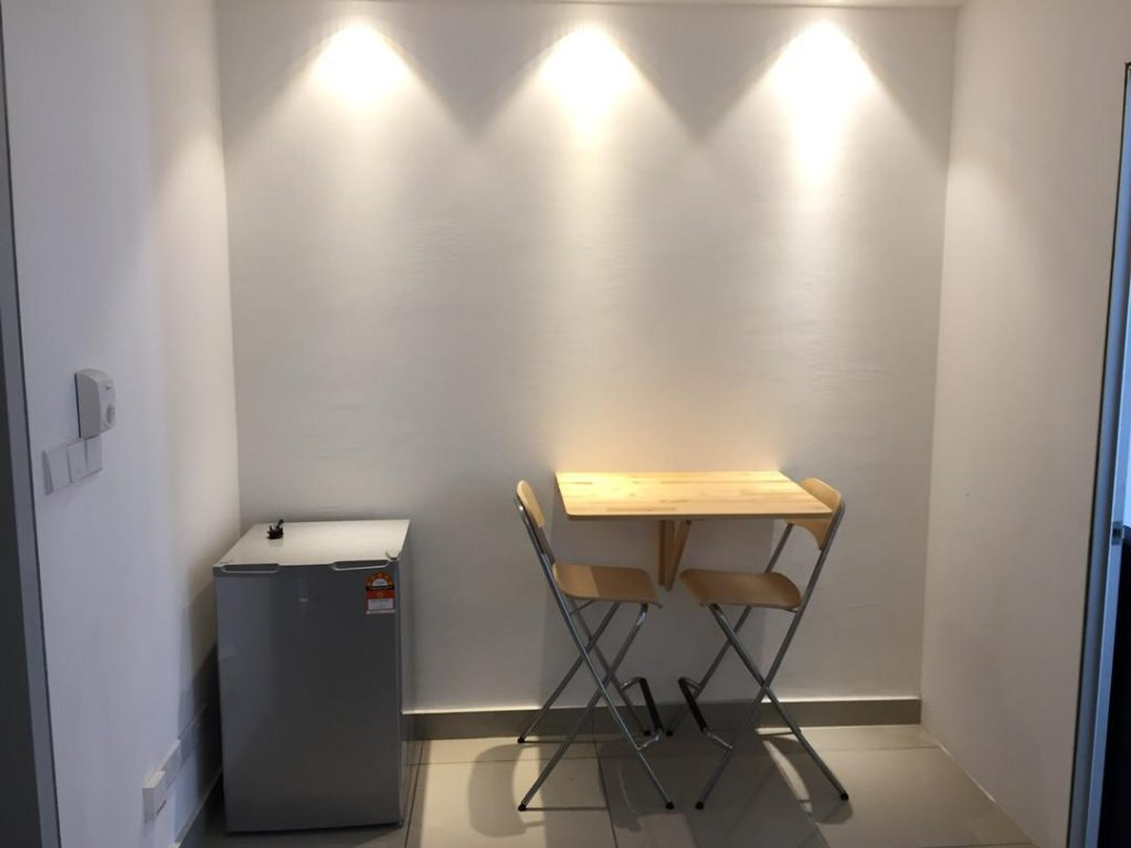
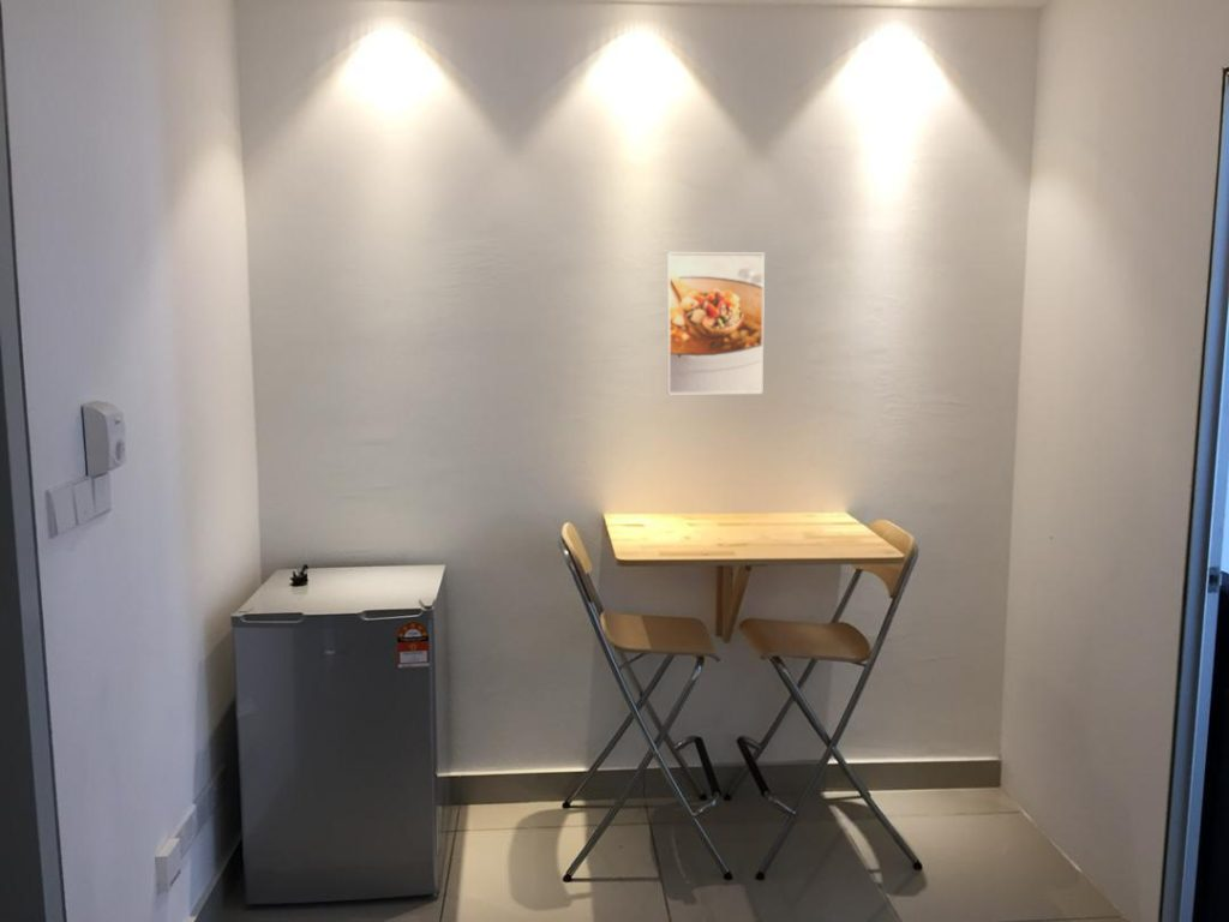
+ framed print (715, 323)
